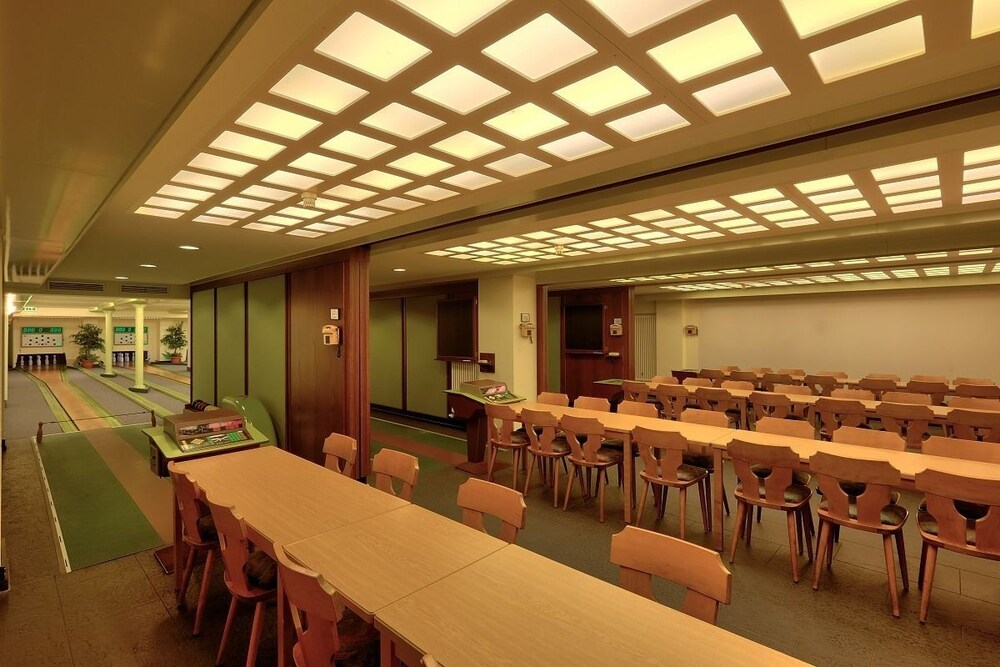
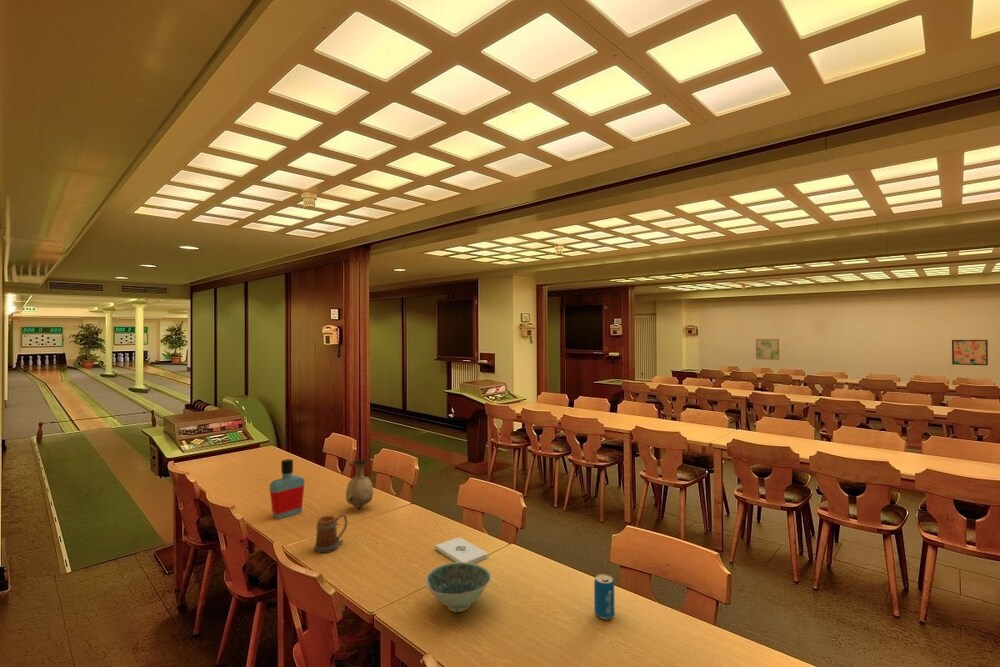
+ bowl (458, 590)
+ vase (359, 485)
+ bottle (287, 487)
+ notepad (461, 551)
+ beverage can (604, 596)
+ wall art (767, 349)
+ wall art (969, 352)
+ beer mug (331, 532)
